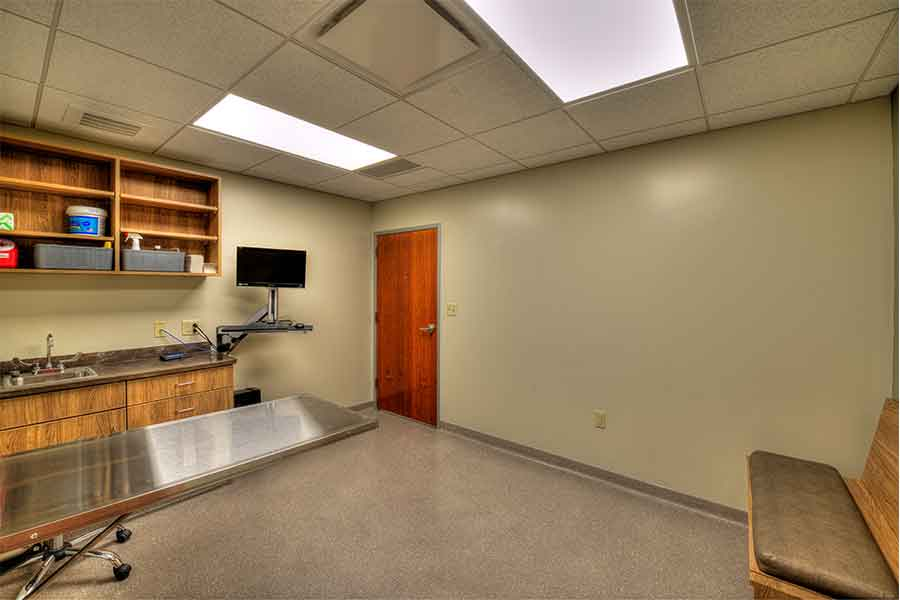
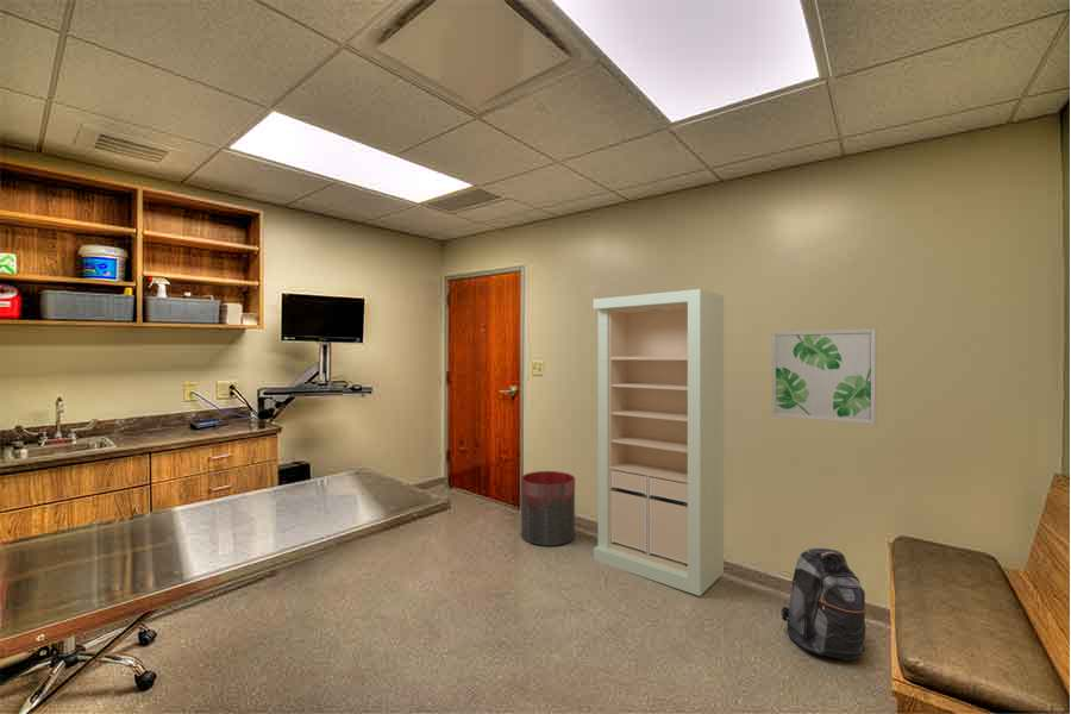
+ storage cabinet (656, 431)
+ wall art (821, 375)
+ trash can (547, 506)
+ backpack (826, 596)
